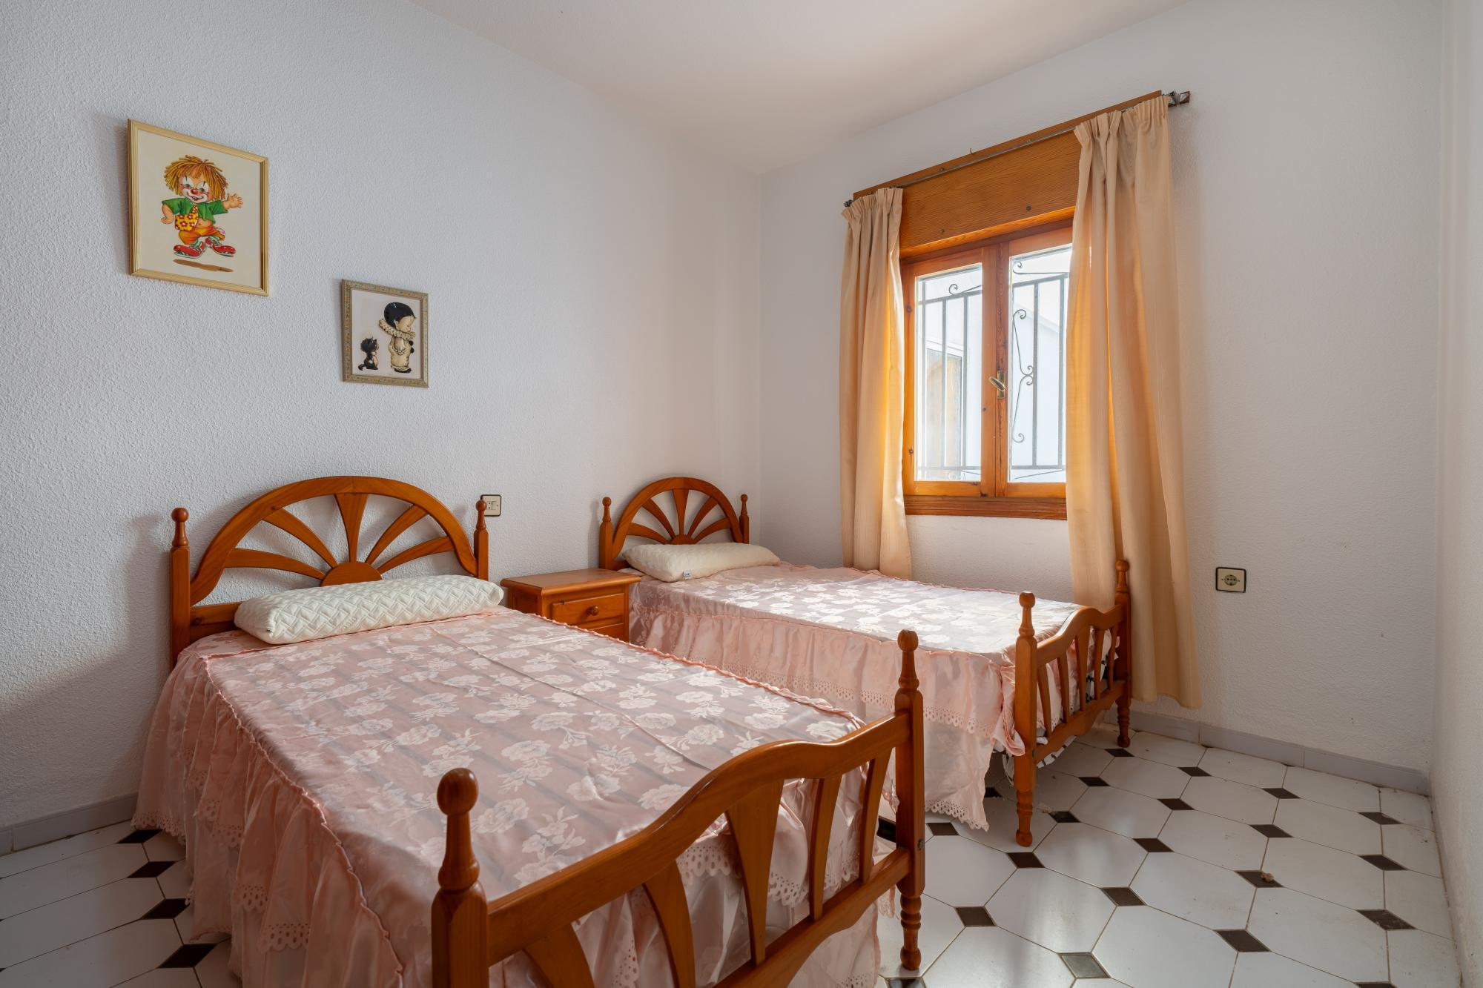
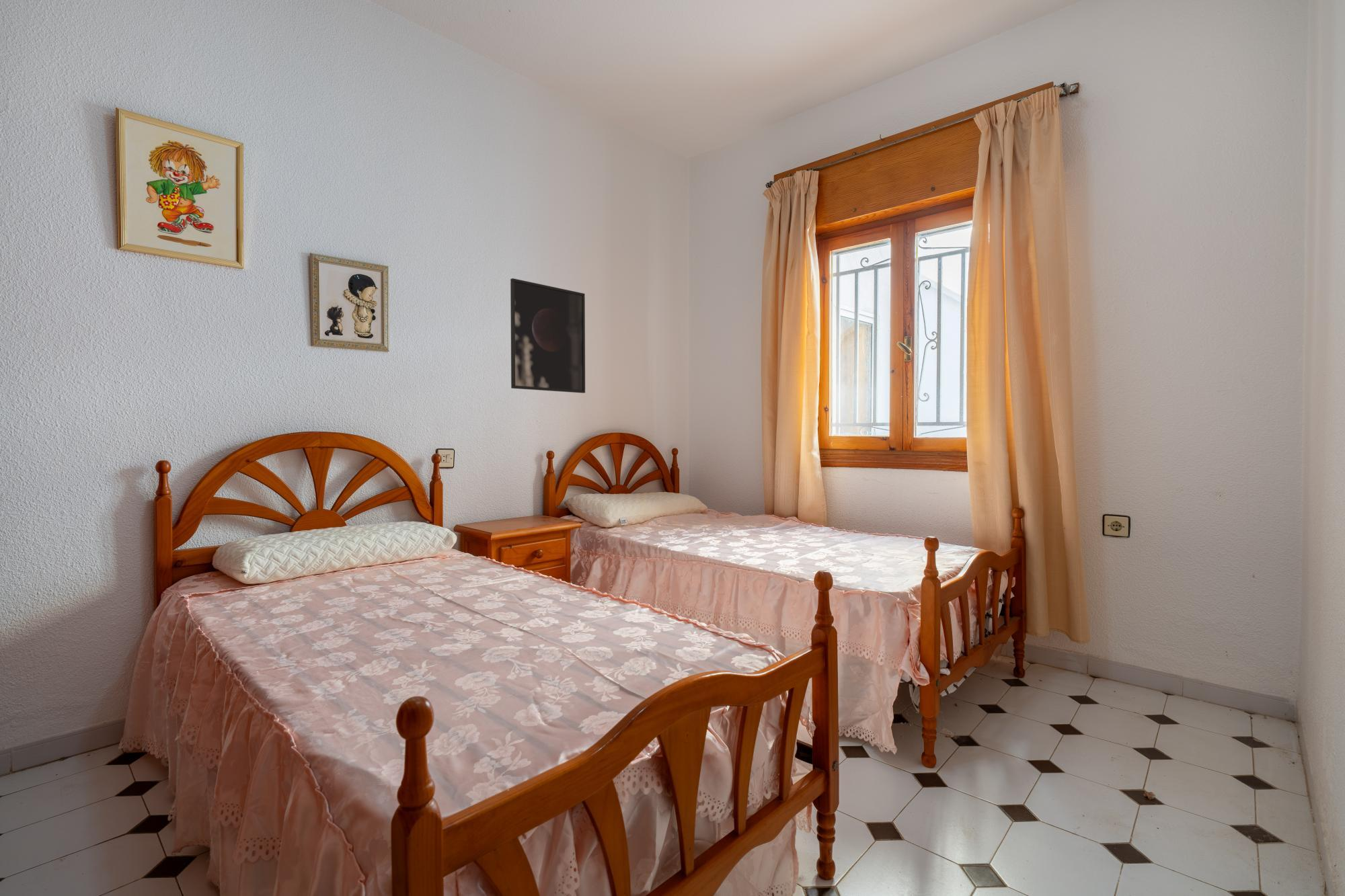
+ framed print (549, 338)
